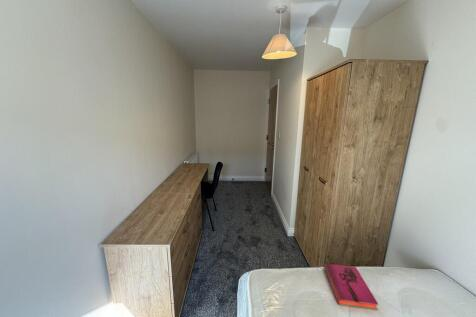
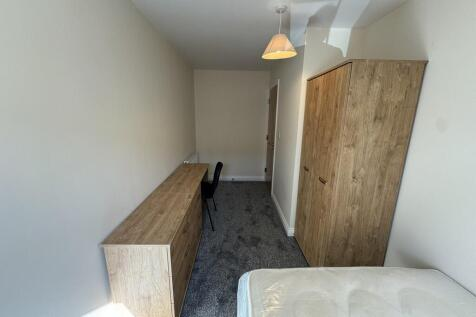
- hardback book (347, 283)
